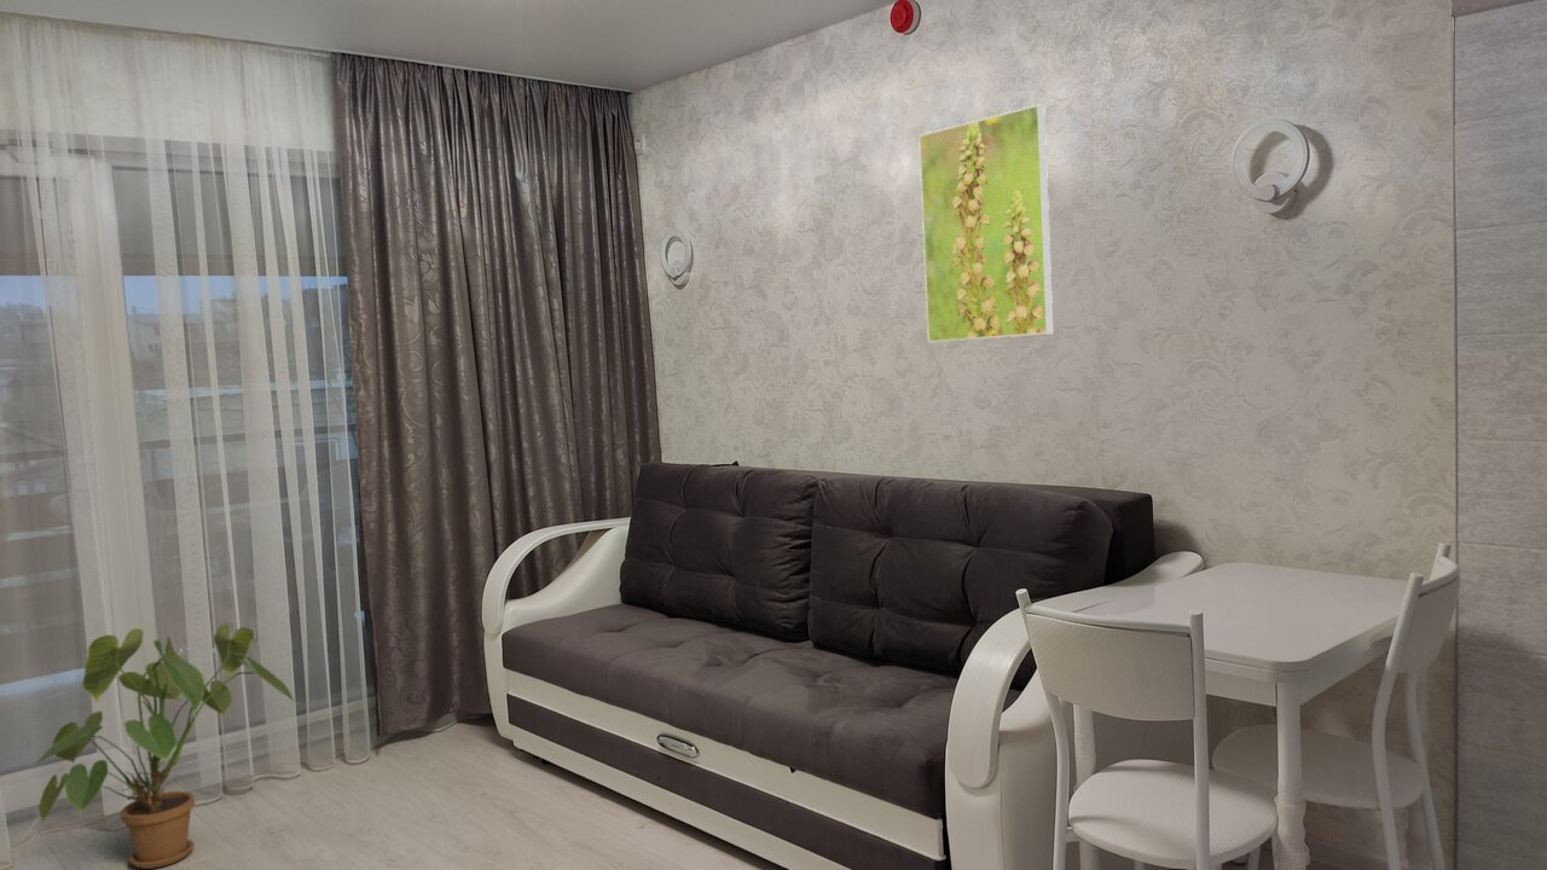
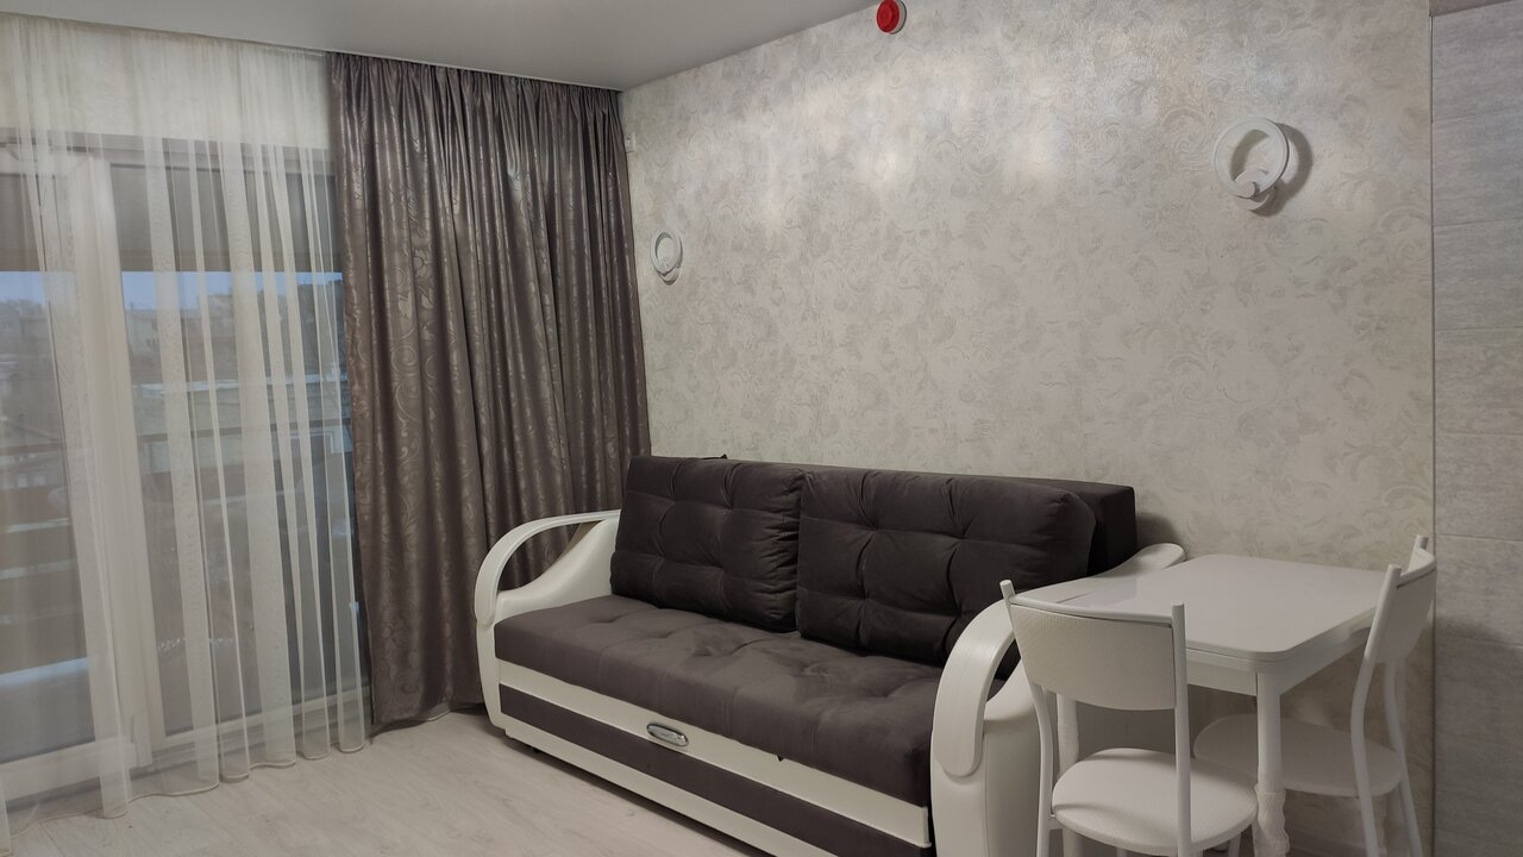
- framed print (983, 230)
- house plant (167, 737)
